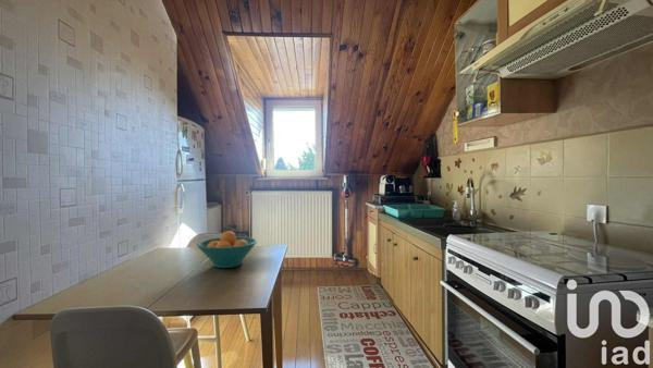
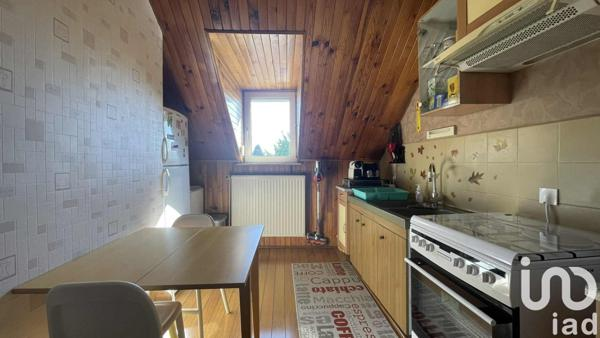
- fruit bowl (227, 247)
